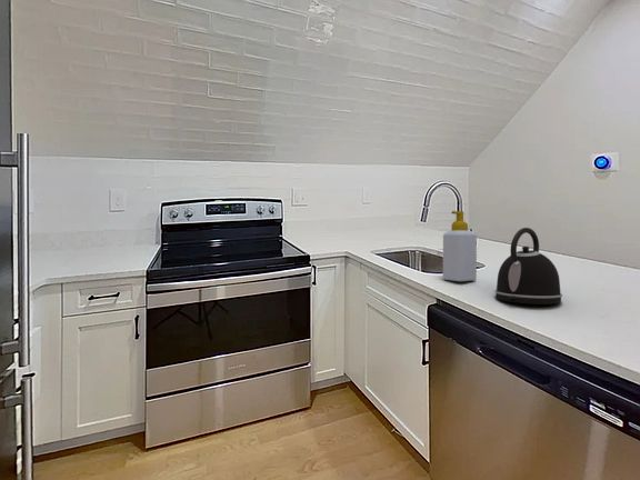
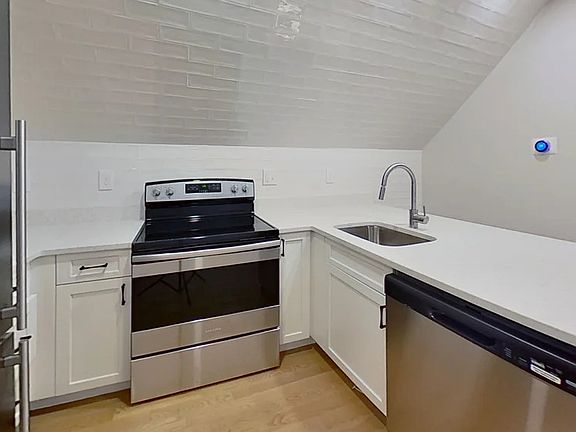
- kettle (527, 263)
- soap bottle (459, 246)
